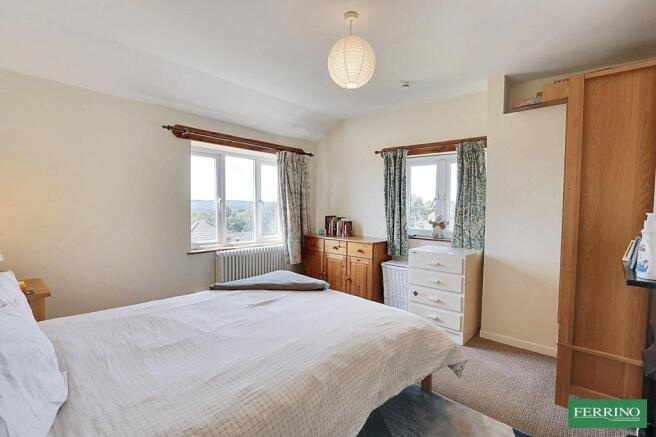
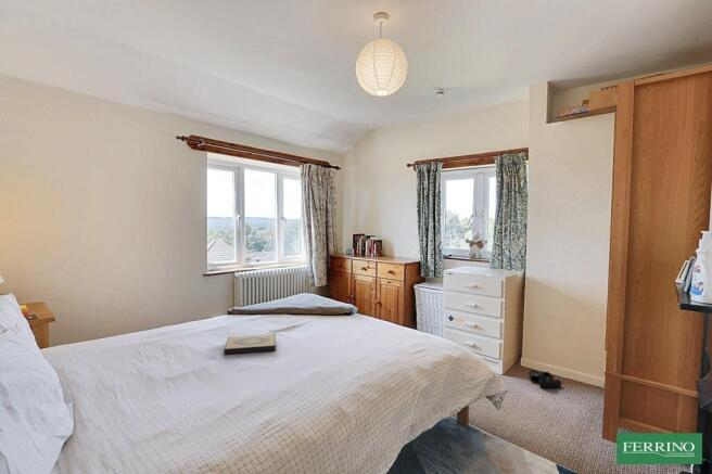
+ boots (542, 374)
+ hardback book (251, 344)
